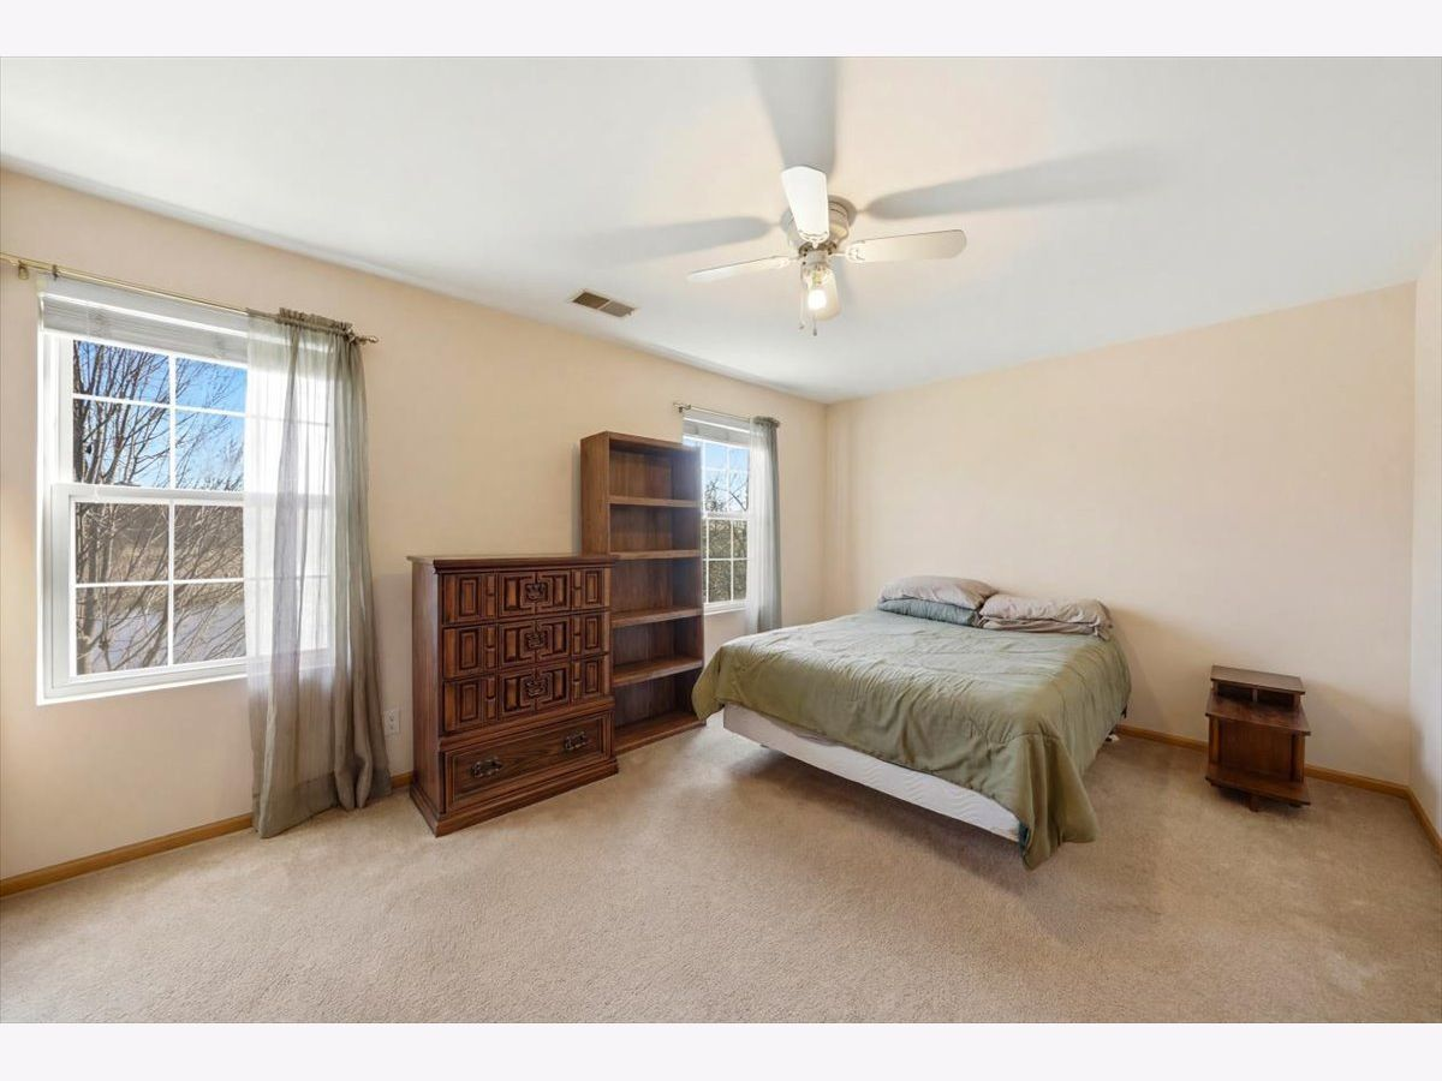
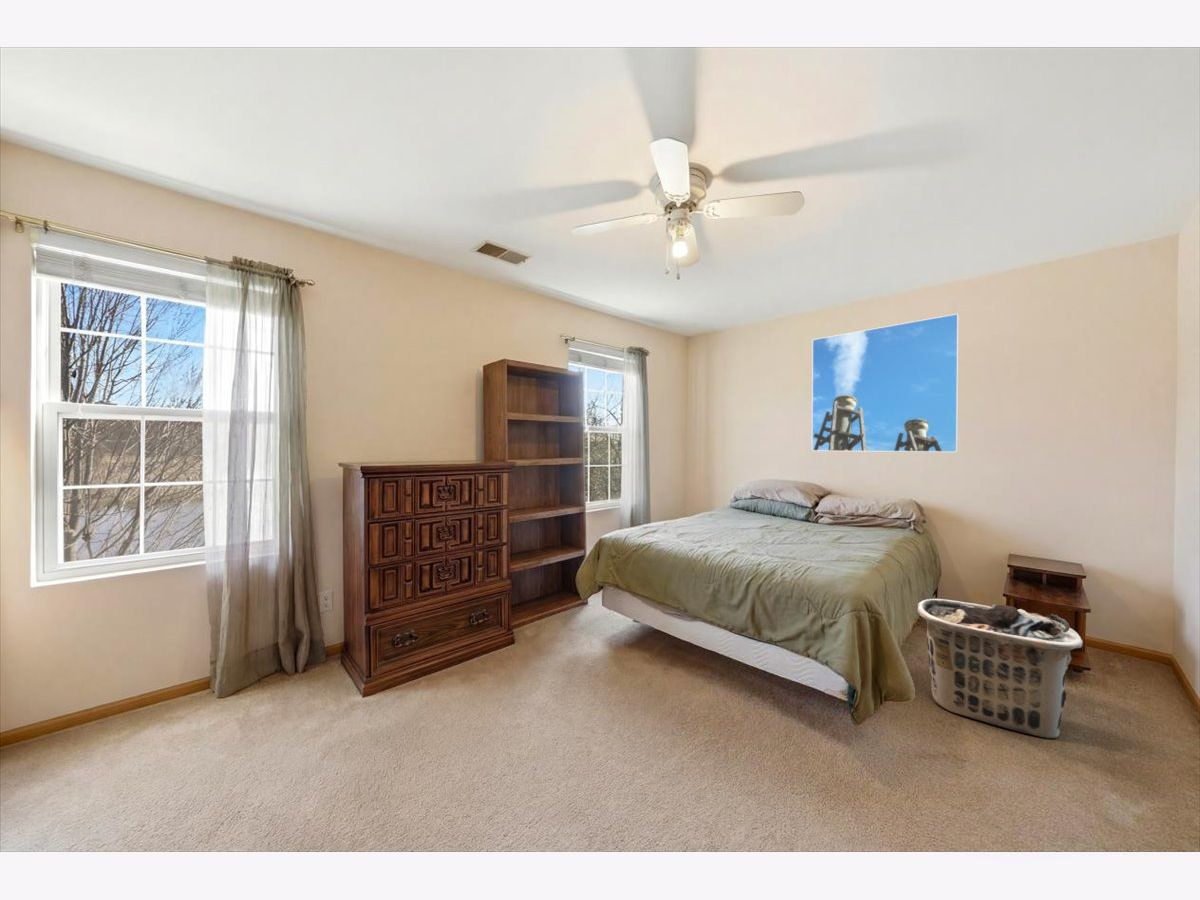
+ clothes hamper (991, 655)
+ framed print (877, 389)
